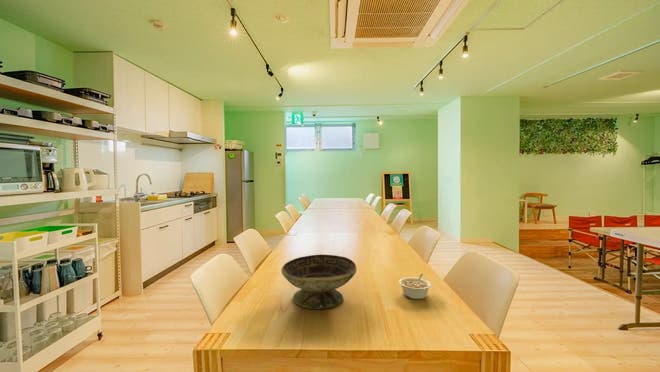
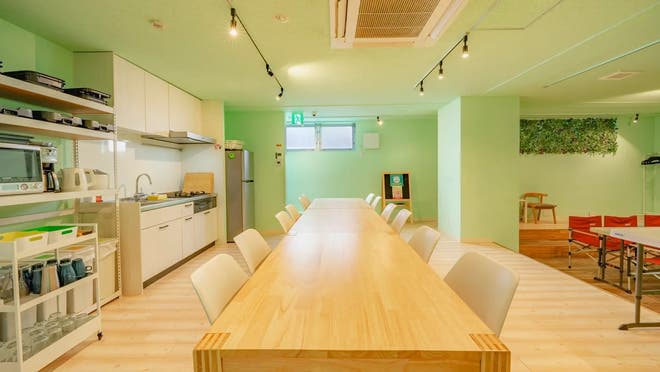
- decorative bowl (319, 281)
- legume (414, 287)
